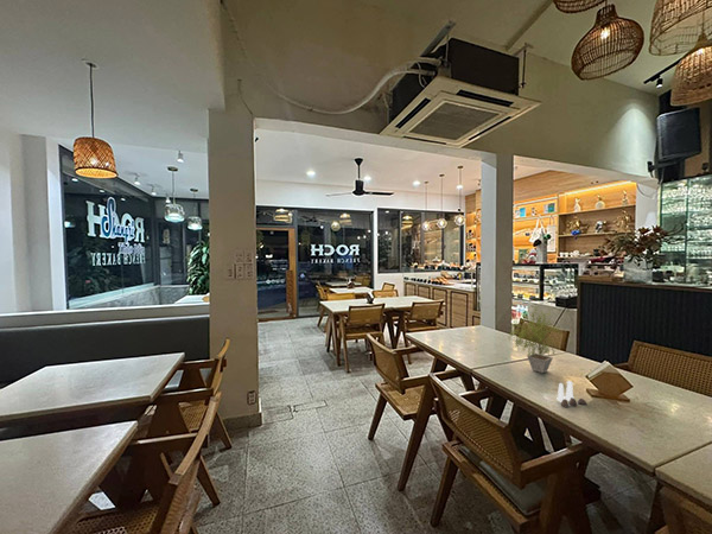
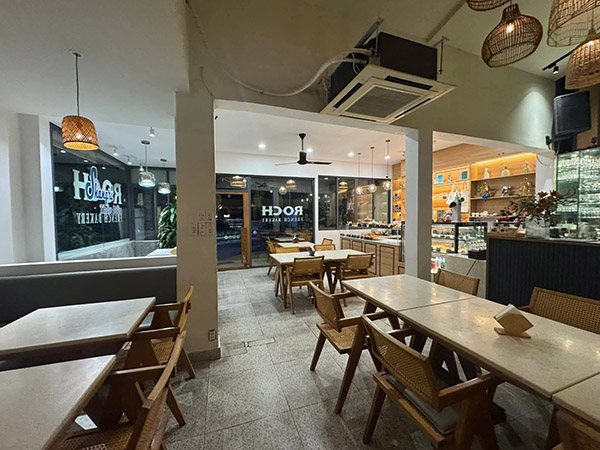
- potted plant (534, 338)
- salt and pepper shaker set (570, 393)
